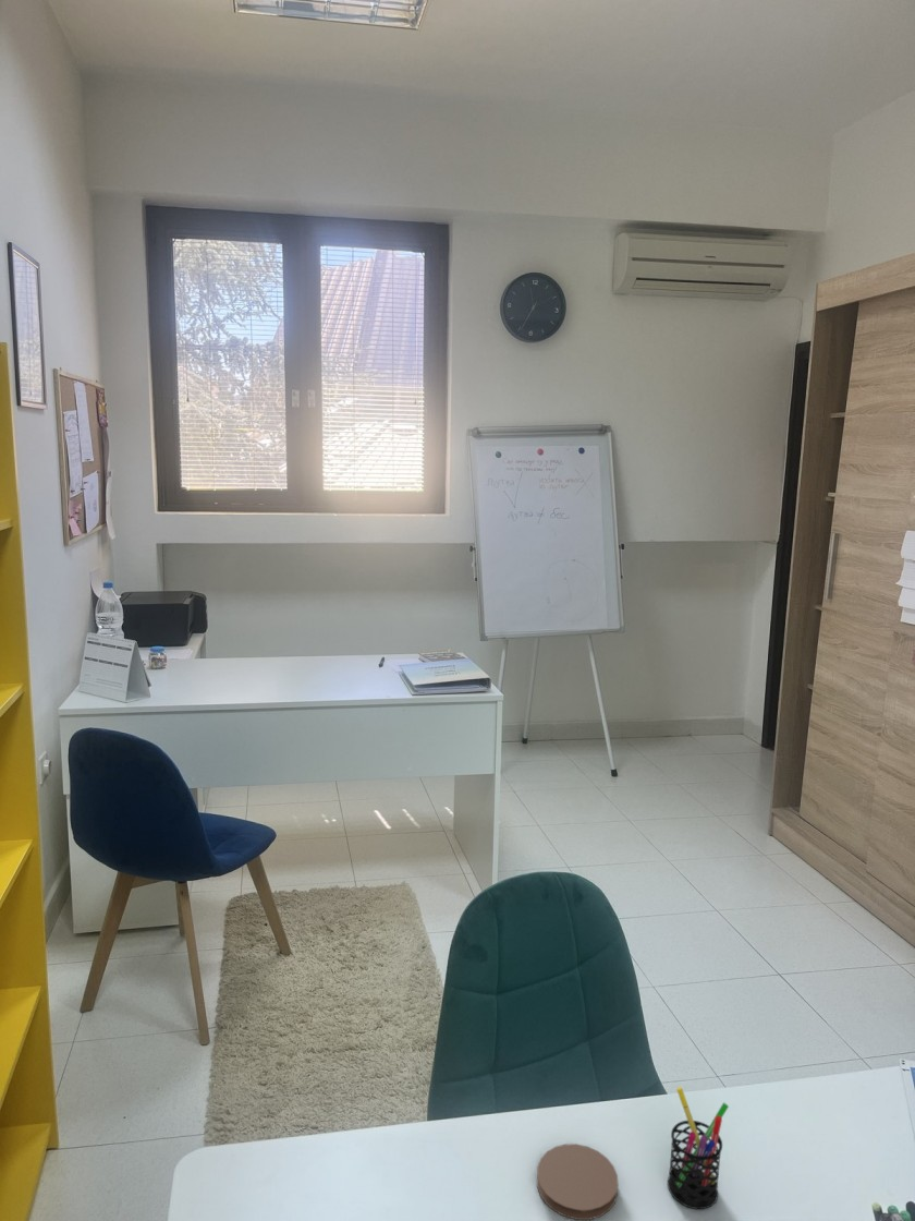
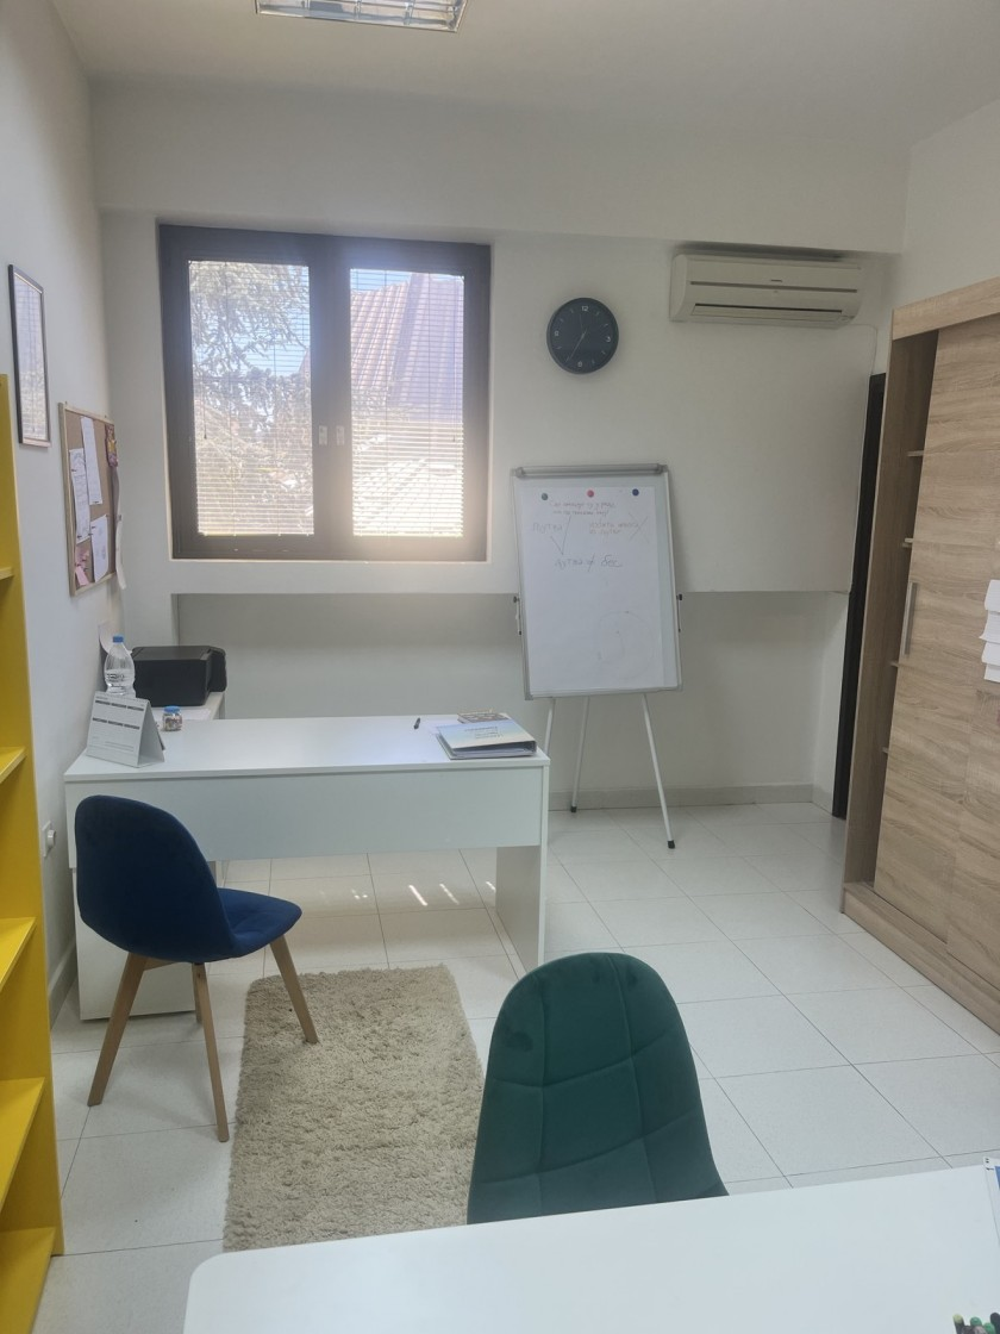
- coaster (576, 1180)
- pen holder (703, 1145)
